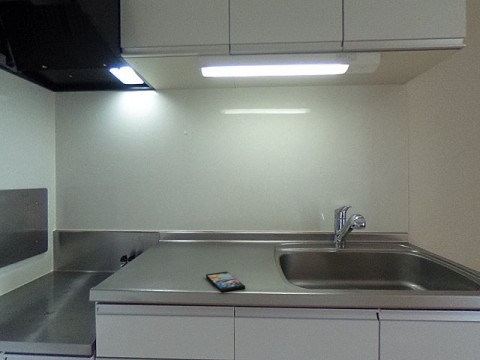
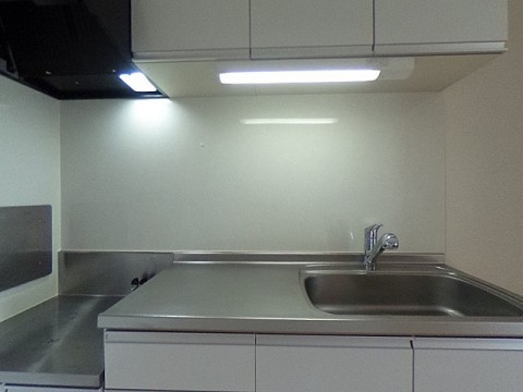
- smartphone (224, 281)
